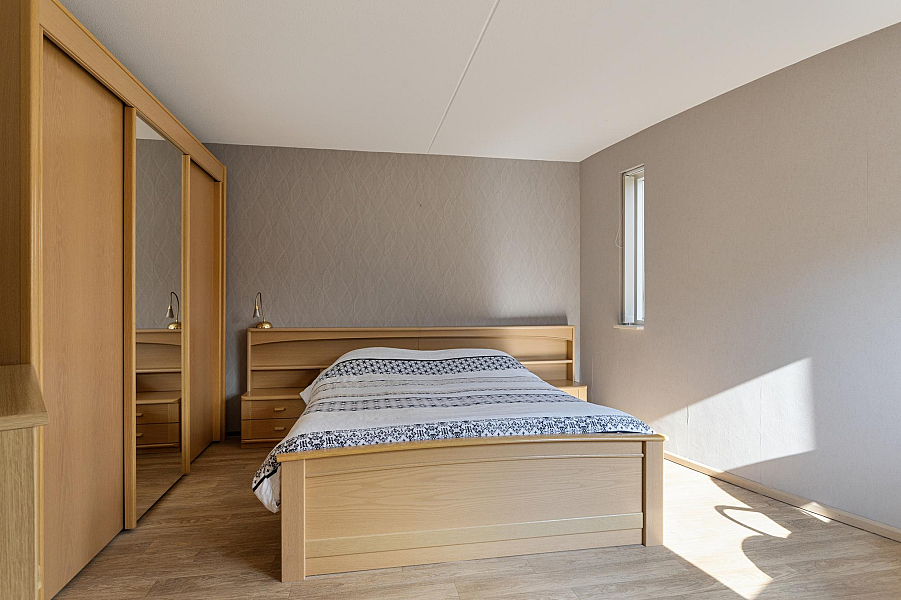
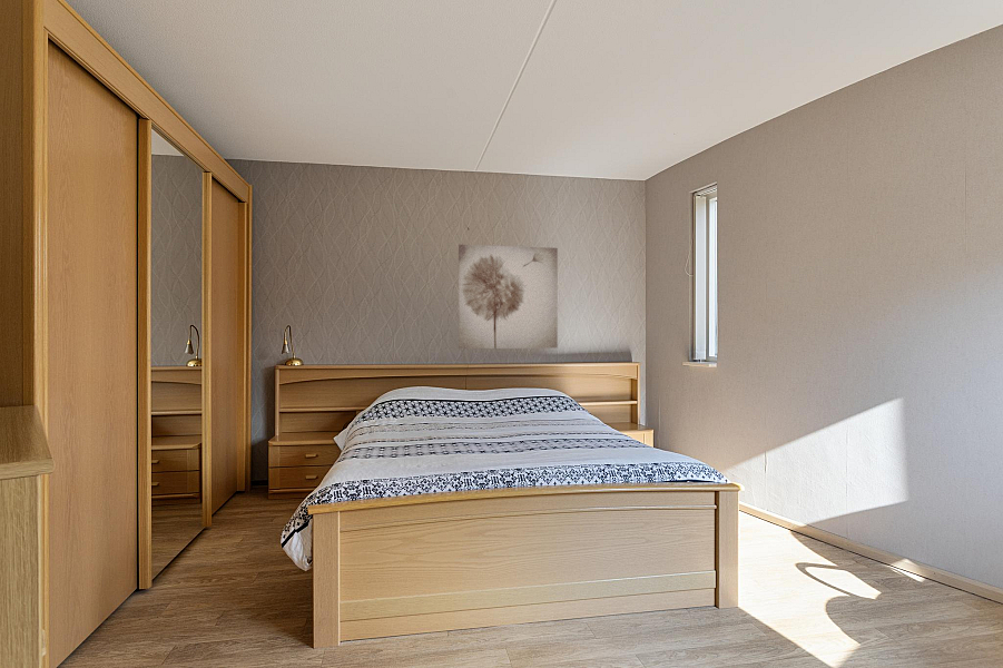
+ wall art (509, 297)
